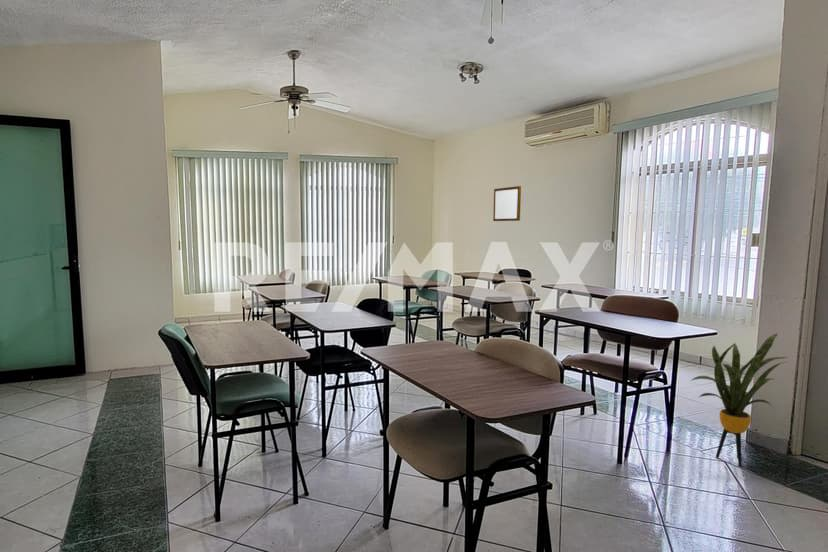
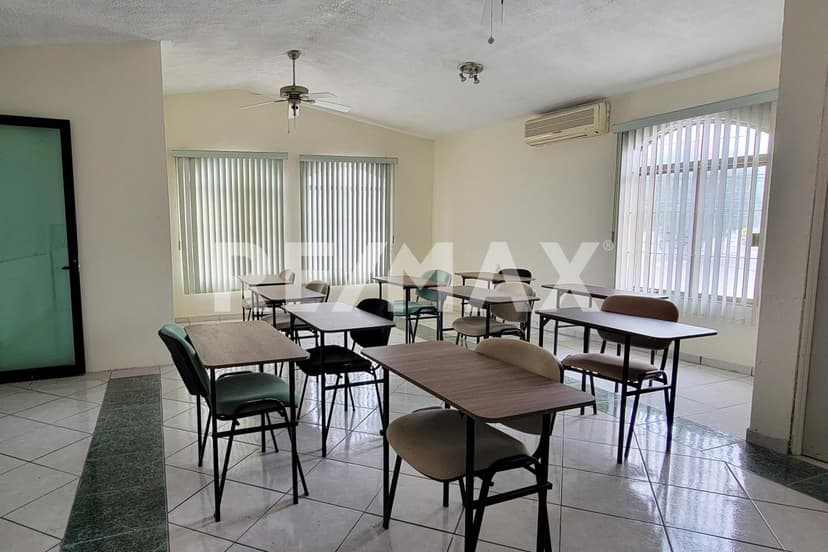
- house plant (745, 400)
- writing board (506, 204)
